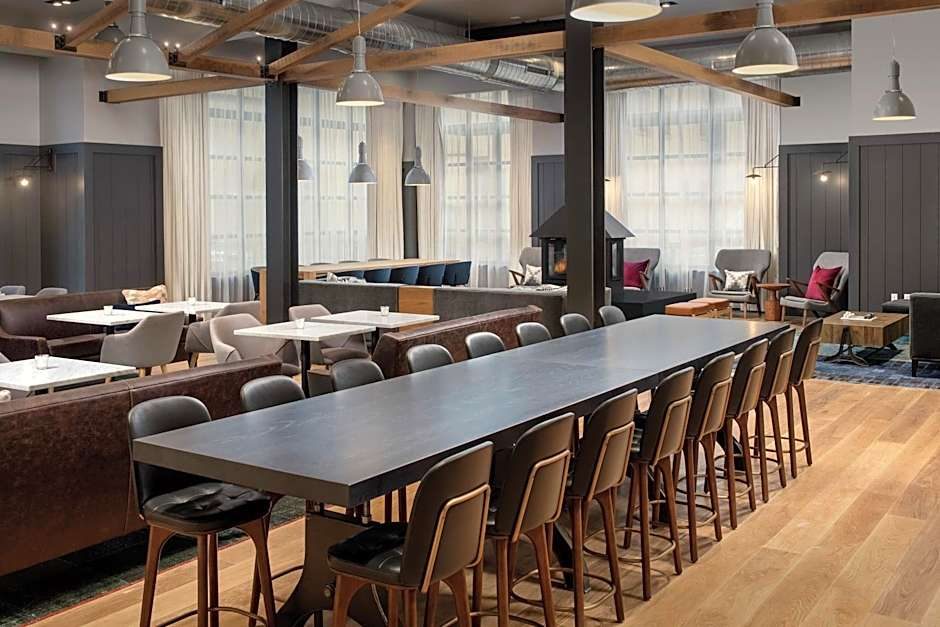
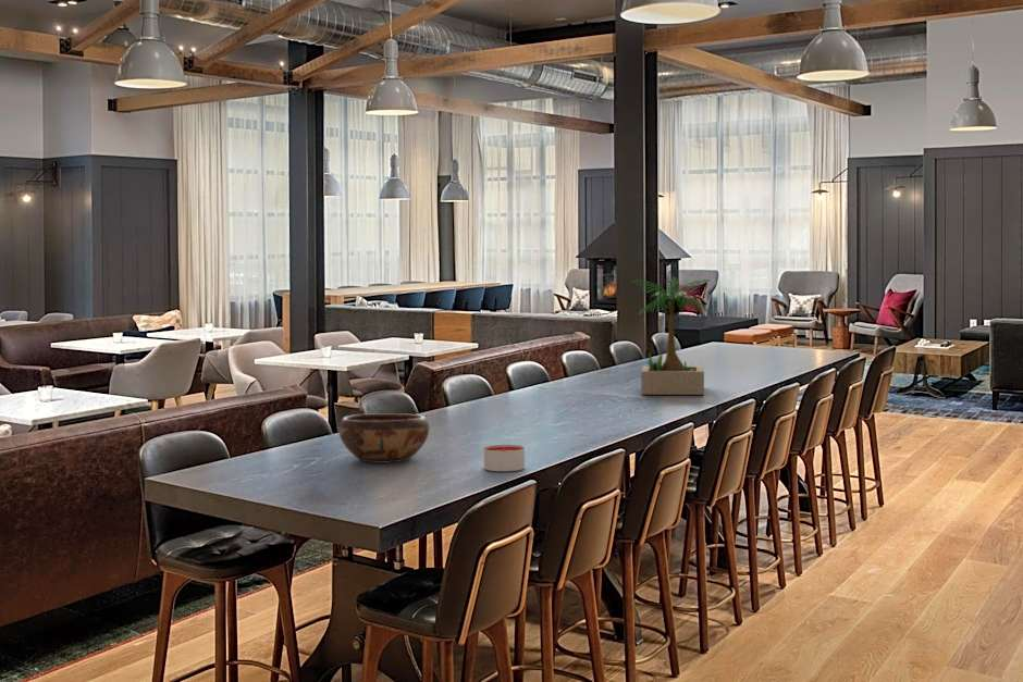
+ potted plant (669, 334)
+ decorative bowl (384, 437)
+ candle (504, 457)
